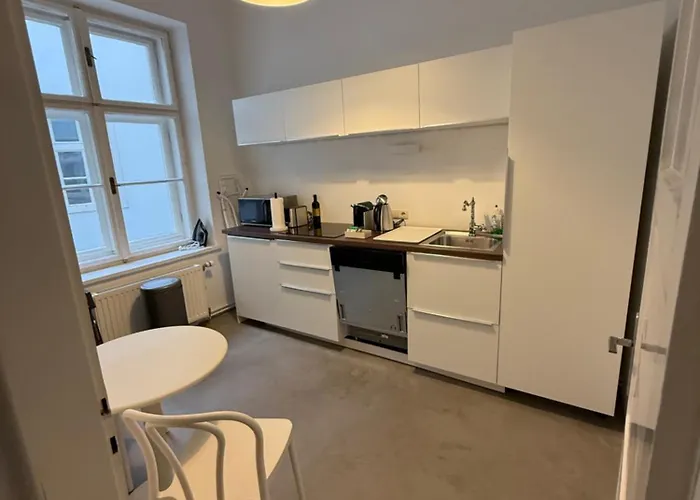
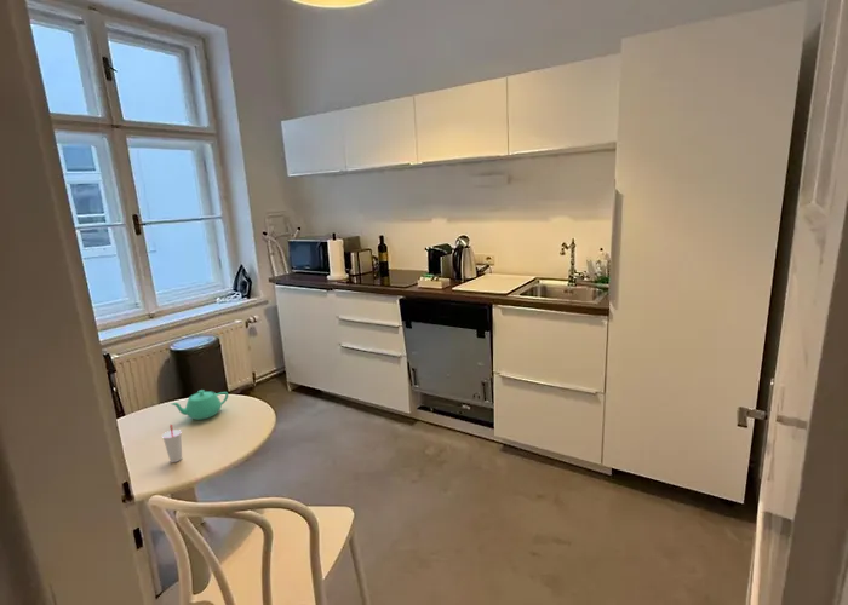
+ cup (172, 442)
+ teapot (200, 403)
